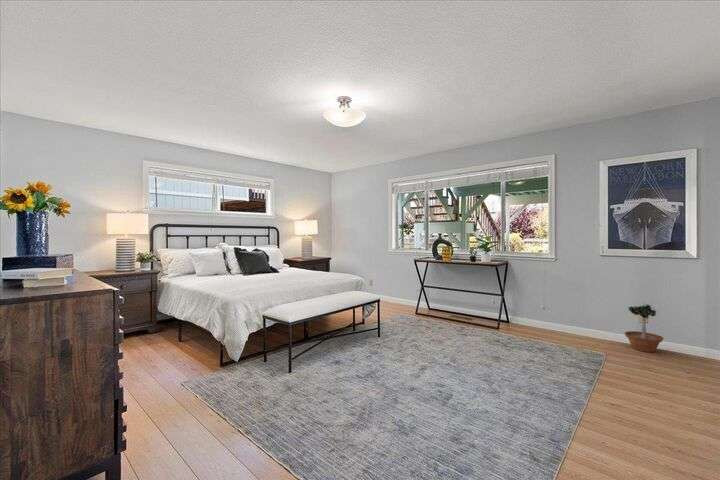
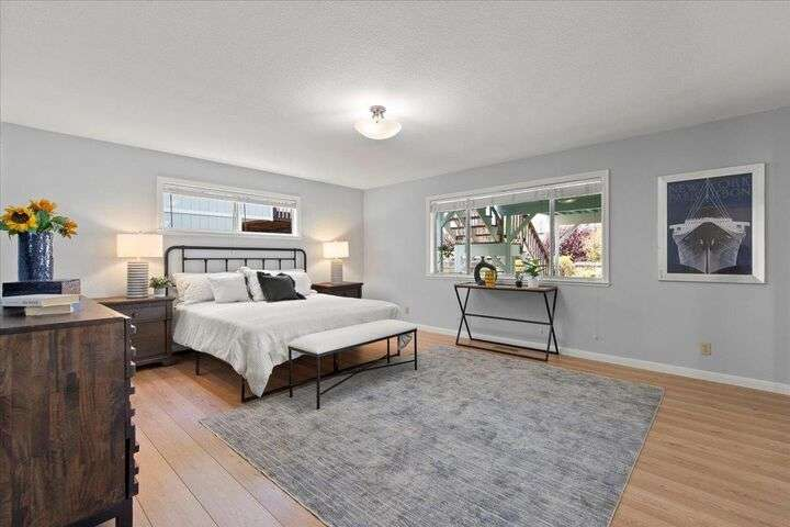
- potted tree (643, 324)
